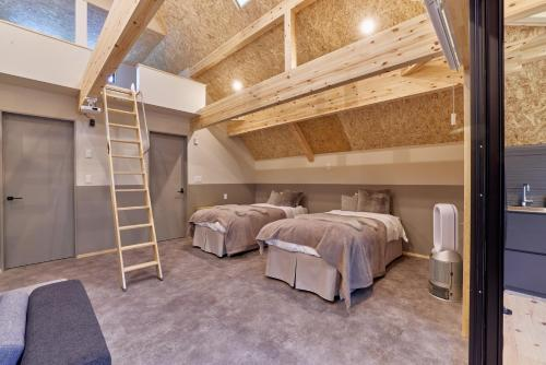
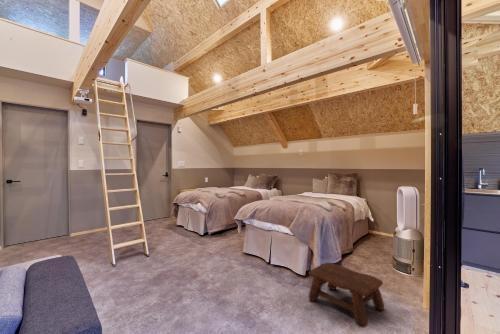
+ stool (345, 289)
